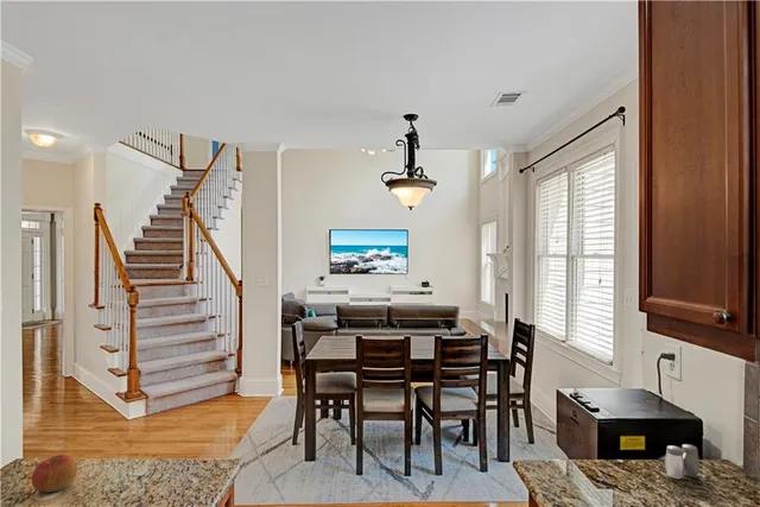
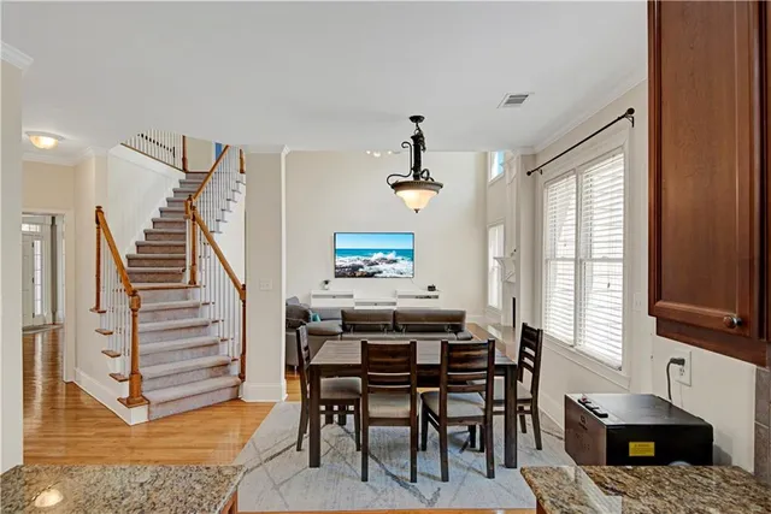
- salt and pepper shaker (682, 461)
- apple (55, 473)
